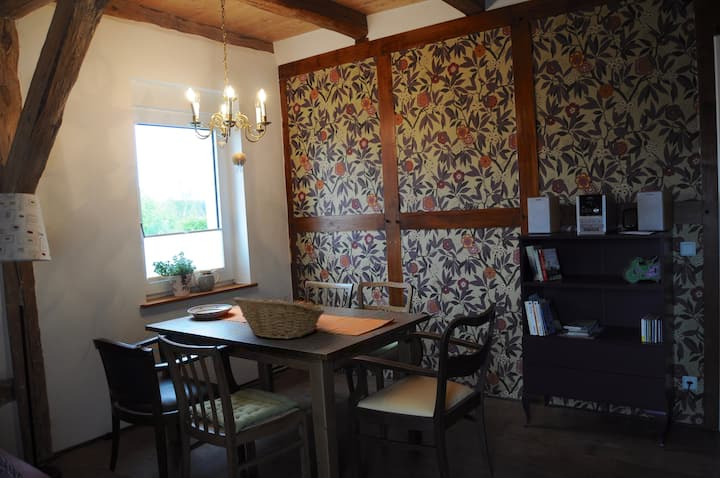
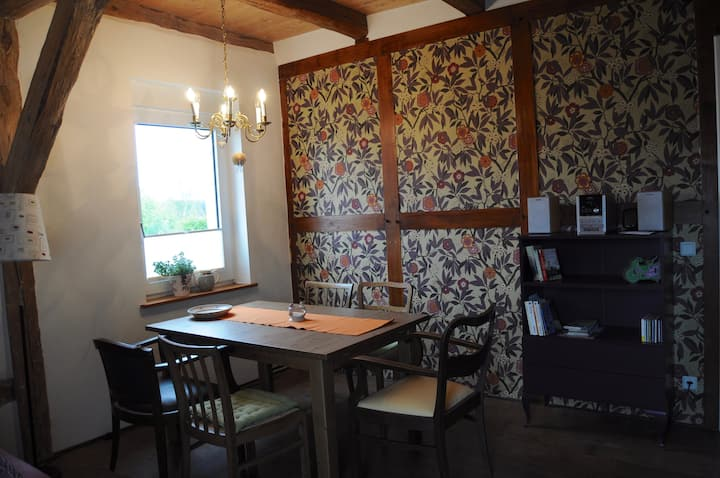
- fruit basket (278, 313)
